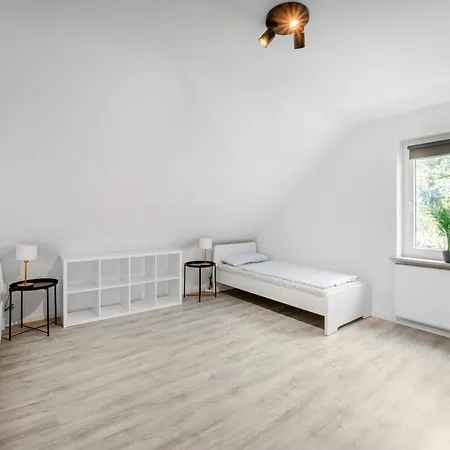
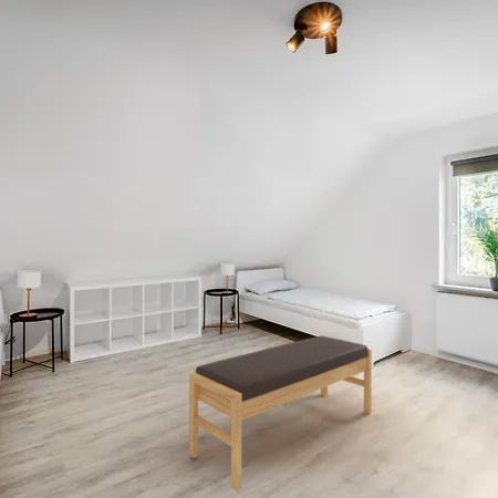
+ bench (290, 393)
